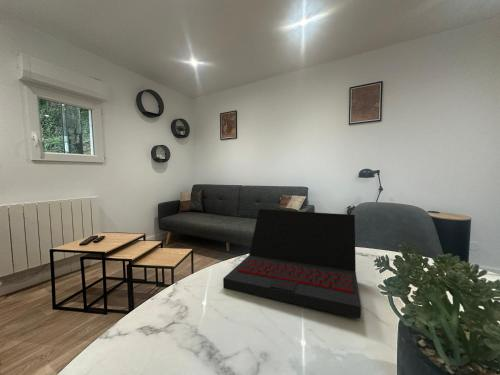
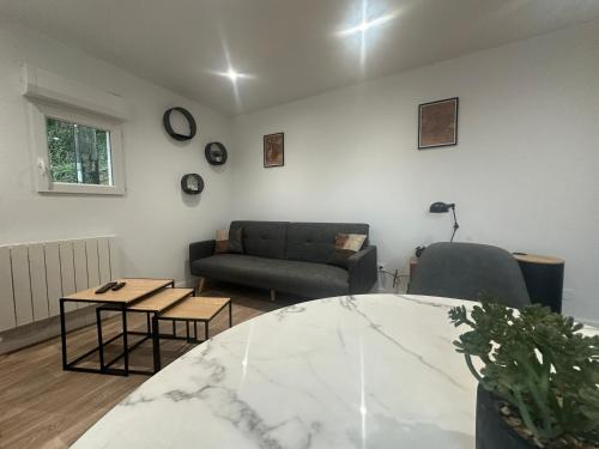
- laptop (295, 246)
